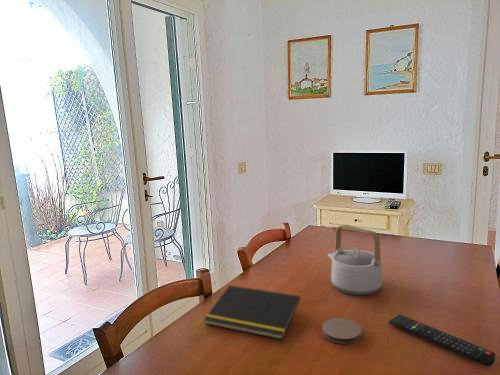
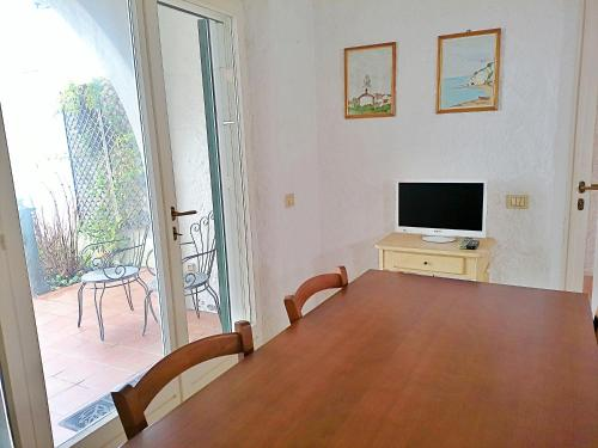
- coaster (341, 330)
- teapot (352, 256)
- remote control (438, 338)
- notepad (253, 309)
